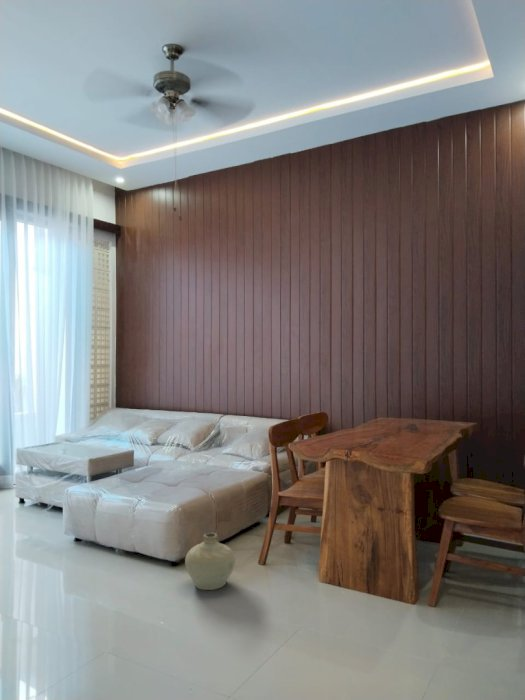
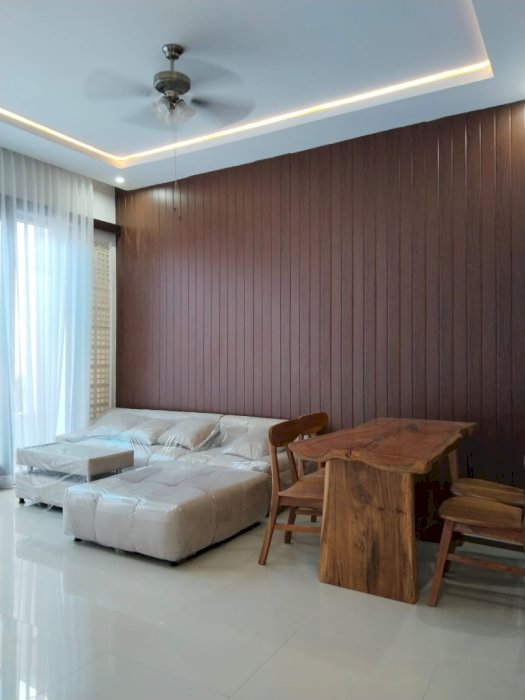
- ceramic jug (210, 558)
